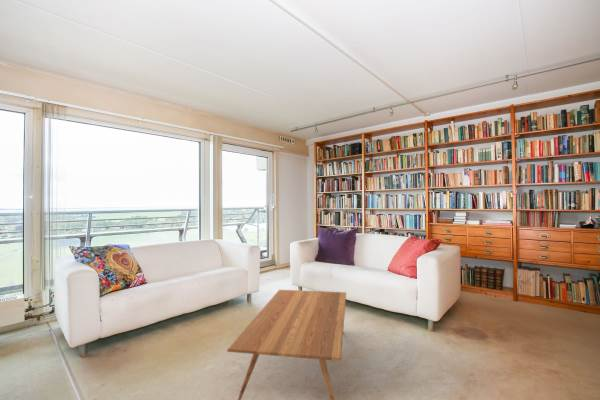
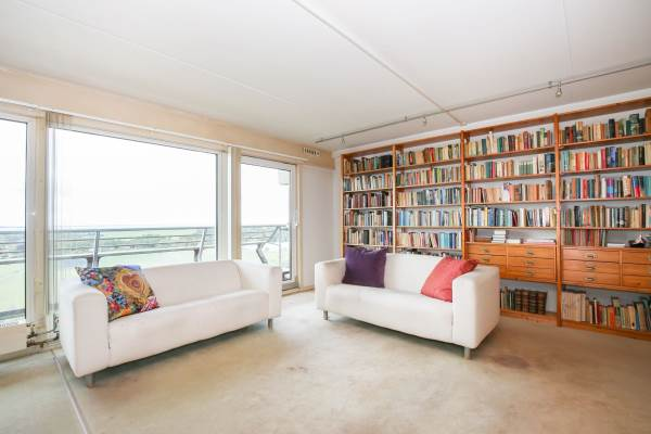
- coffee table (301, 336)
